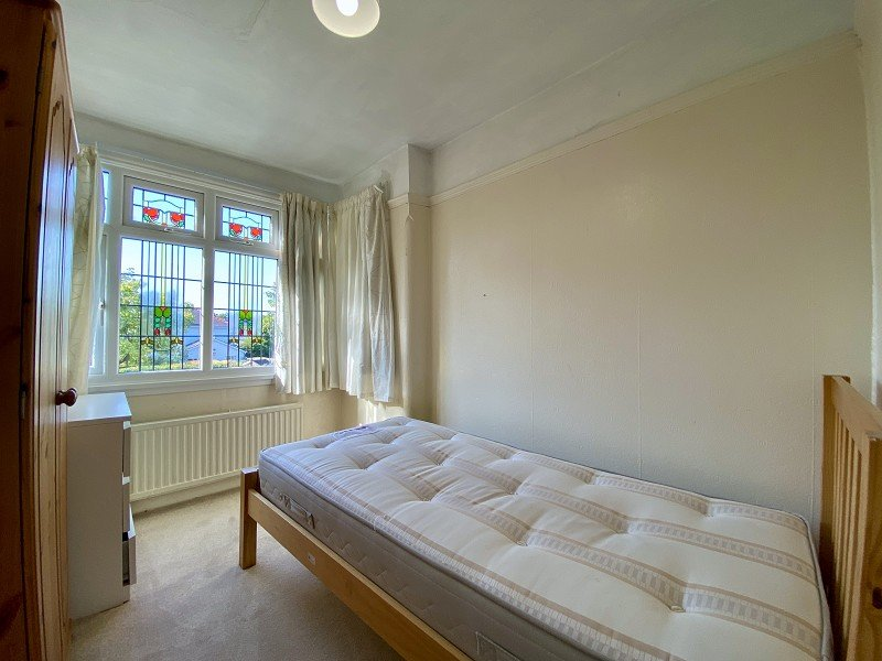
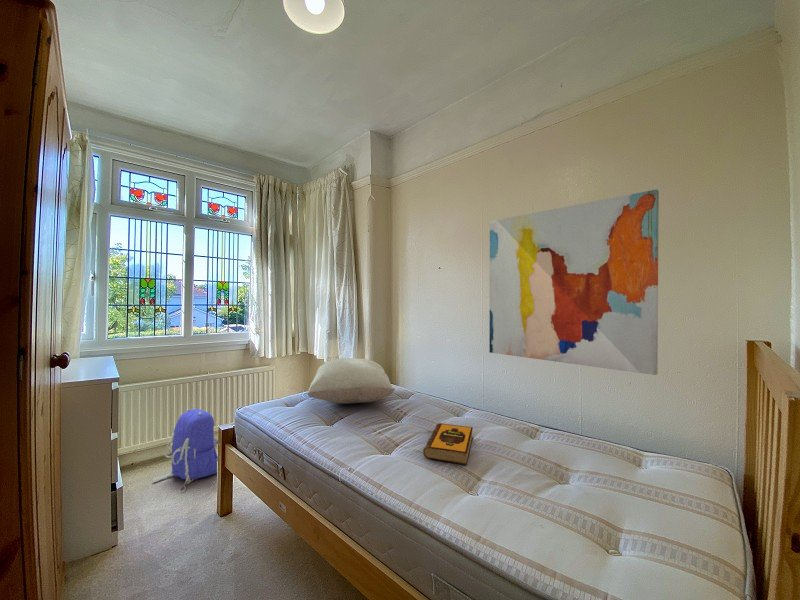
+ hardback book (449, 441)
+ backpack (192, 443)
+ pillow (351, 379)
+ wall art (559, 285)
